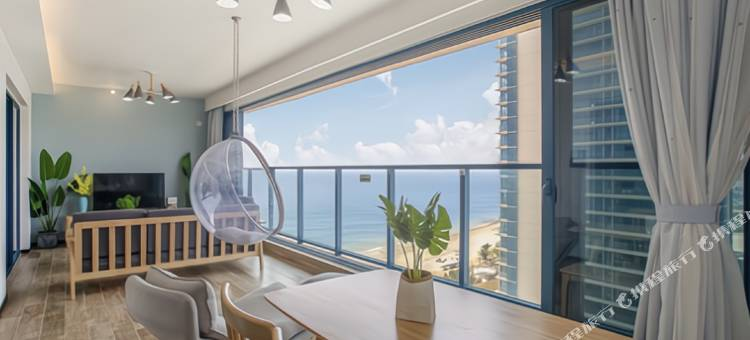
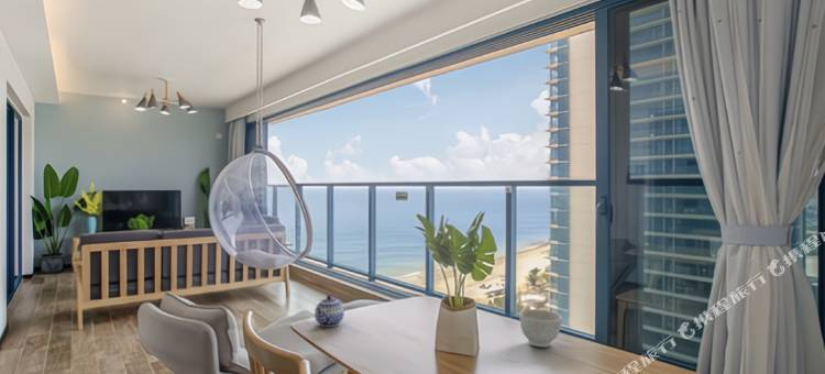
+ teapot (329, 309)
+ bowl (540, 329)
